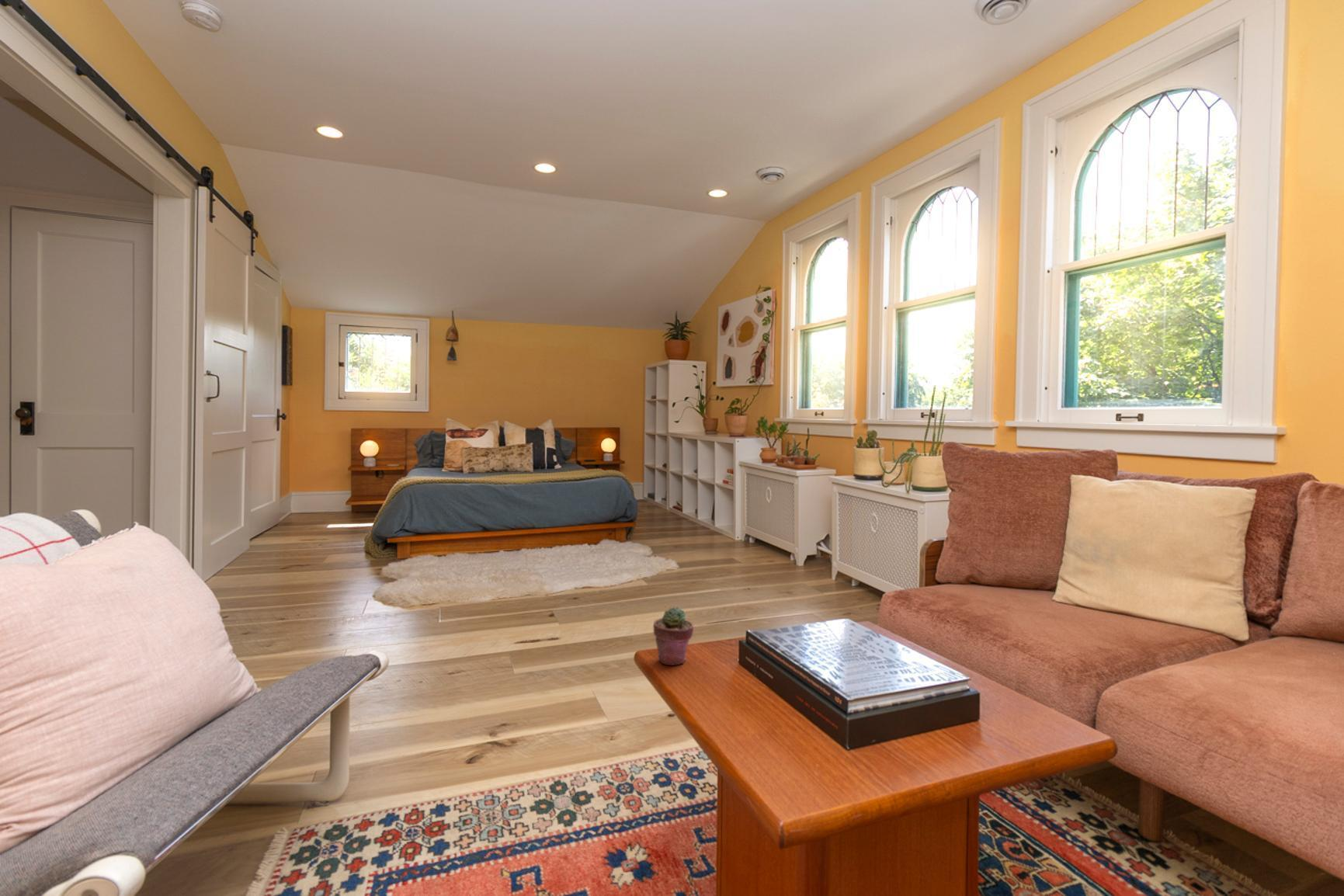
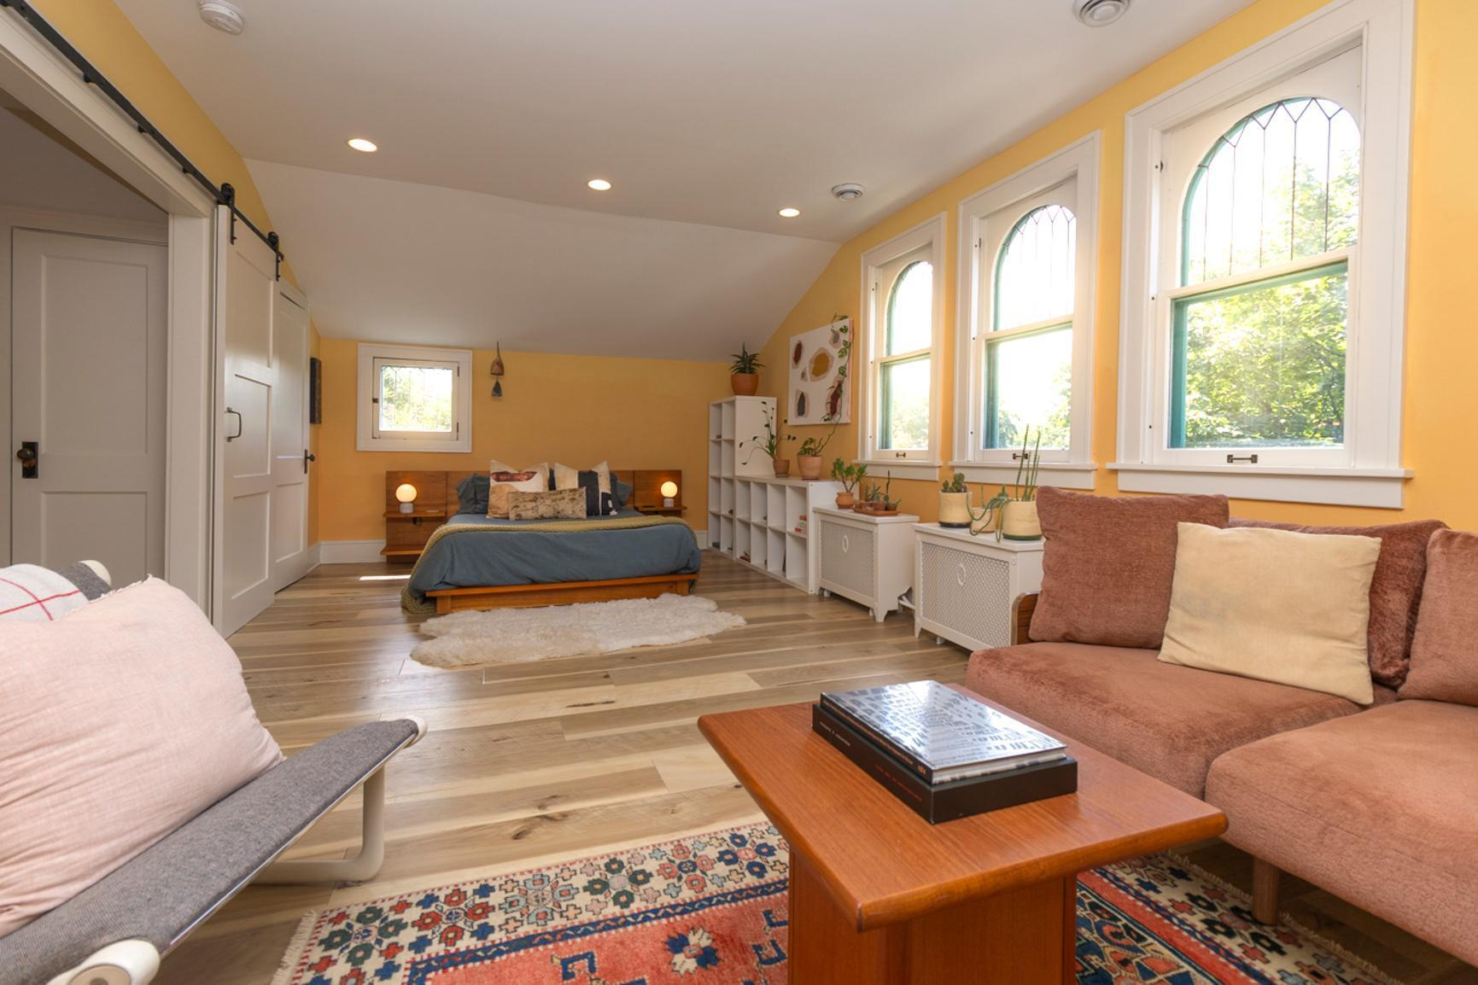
- potted succulent (673, 634)
